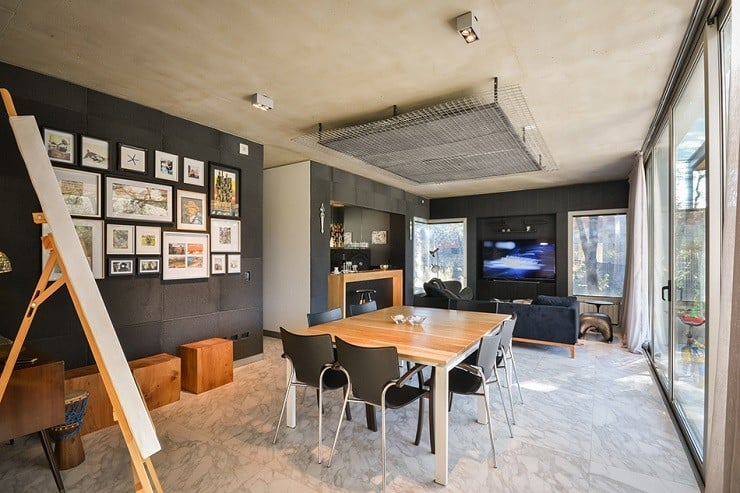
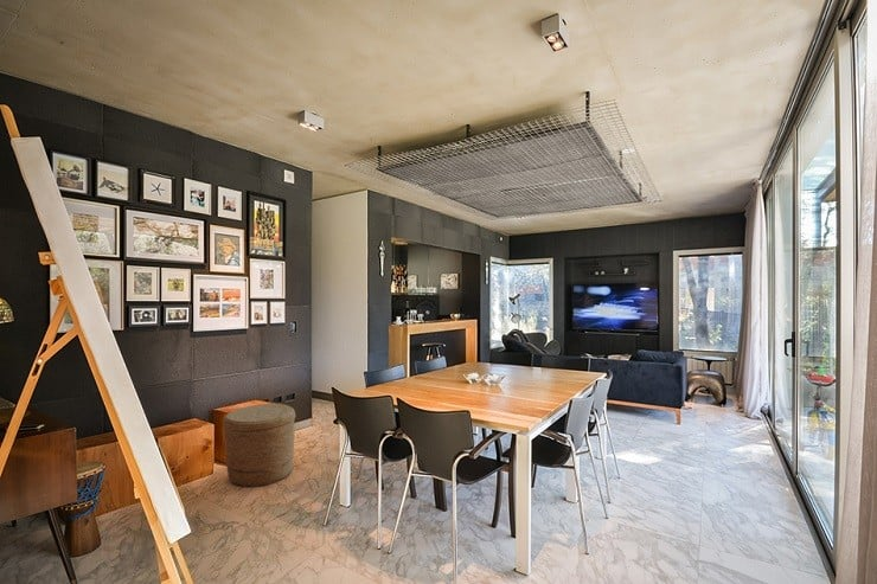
+ basket (260, 443)
